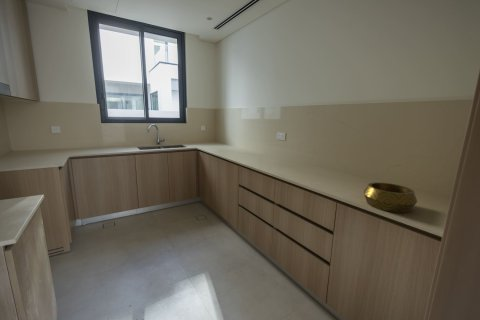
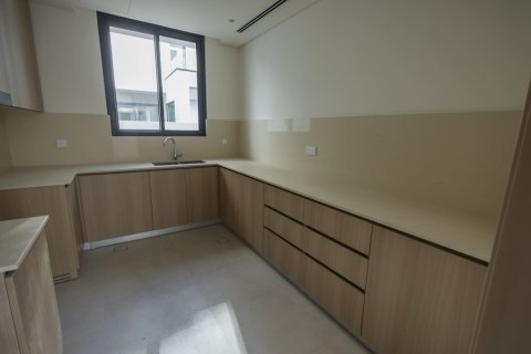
- decorative bowl (388, 196)
